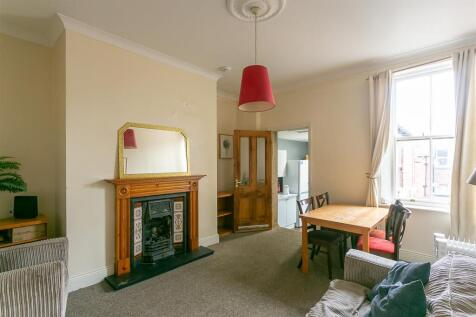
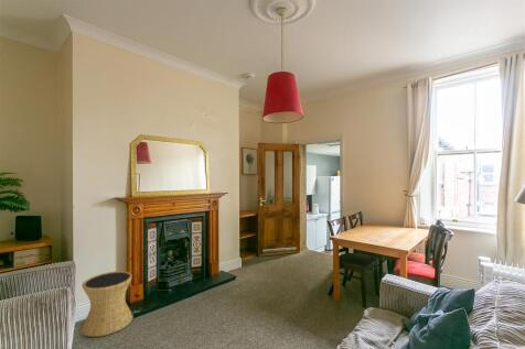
+ side table (108, 301)
